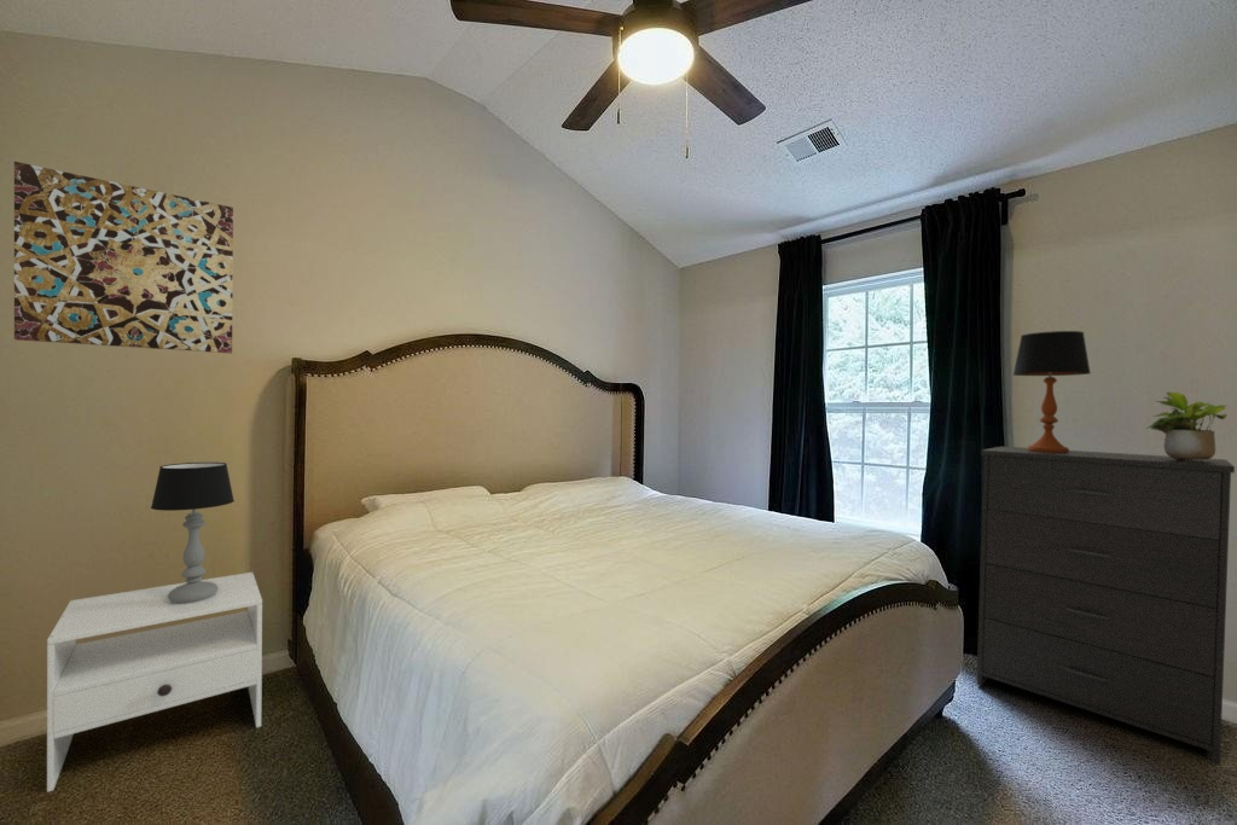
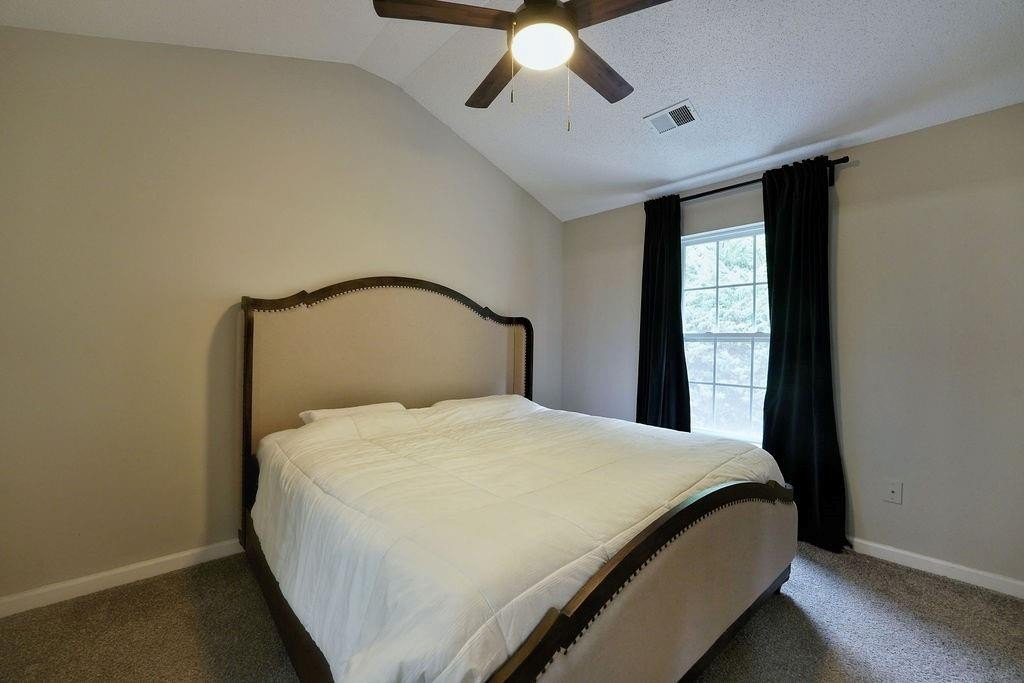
- dresser (1092, 579)
- table lamp (193, 530)
- potted plant (1183, 425)
- table lamp (1049, 393)
- nightstand (167, 666)
- wall art (134, 267)
